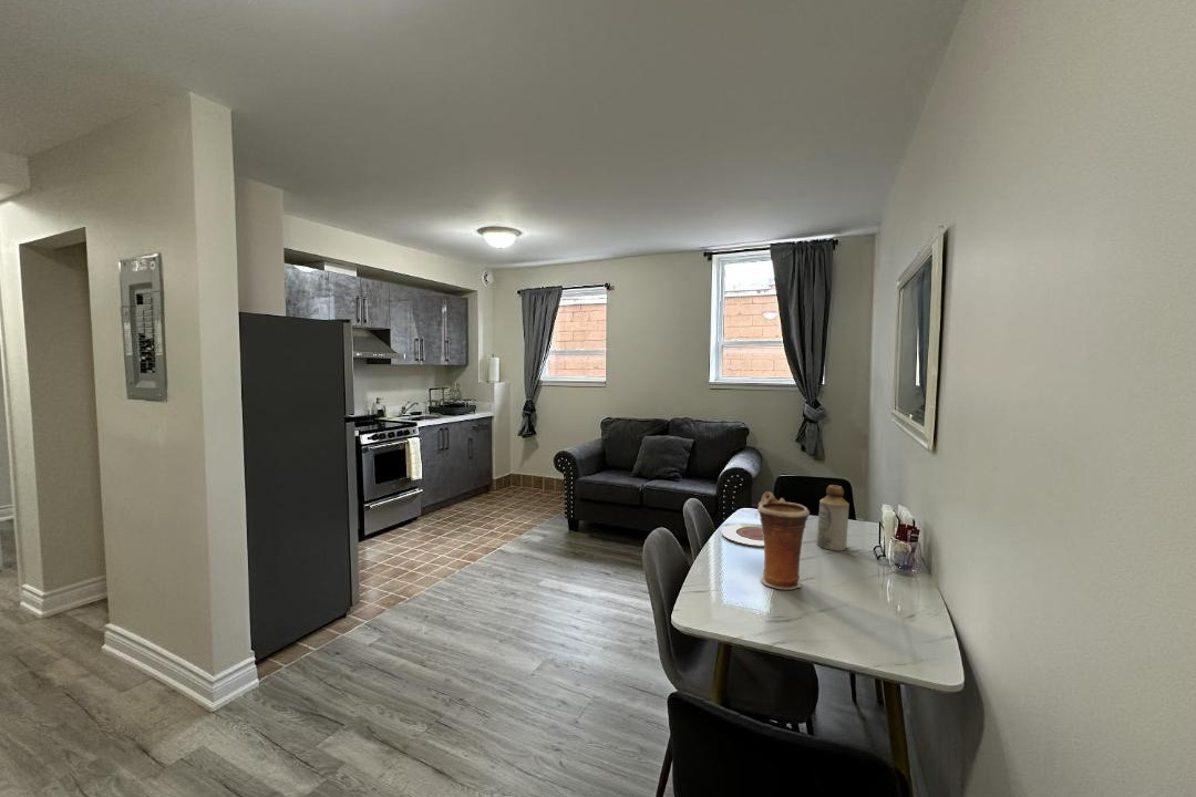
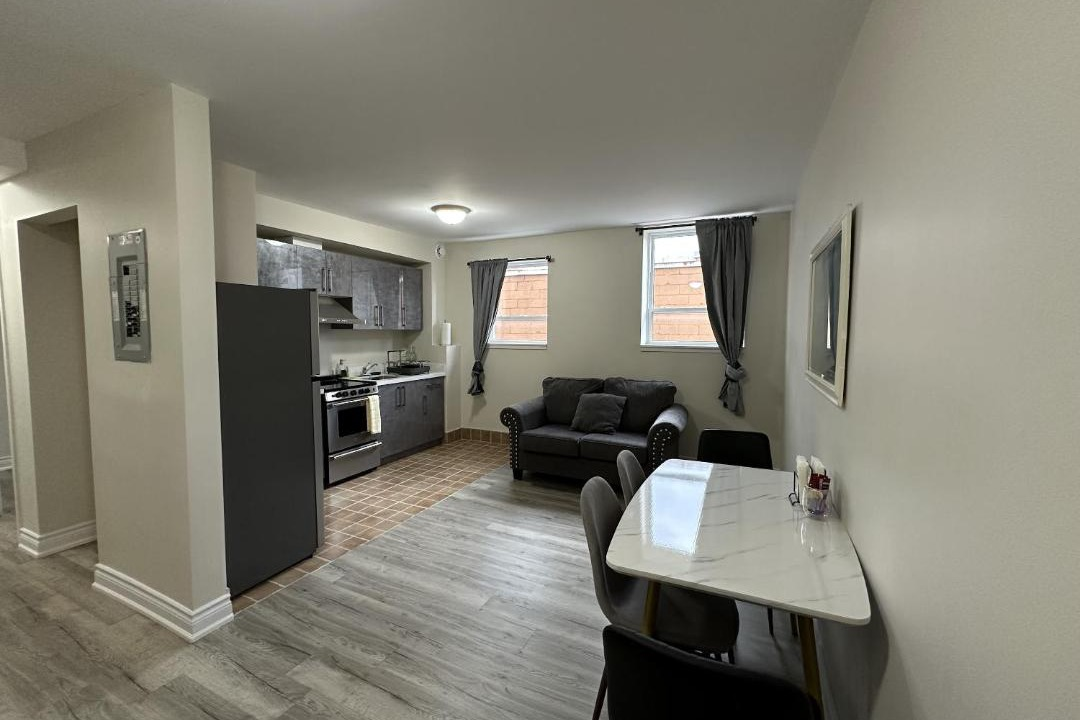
- bottle (833, 516)
- vase (782, 538)
- plate (754, 534)
